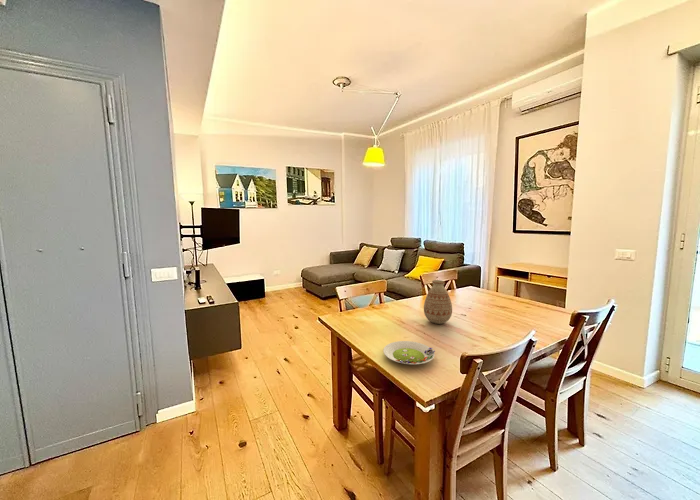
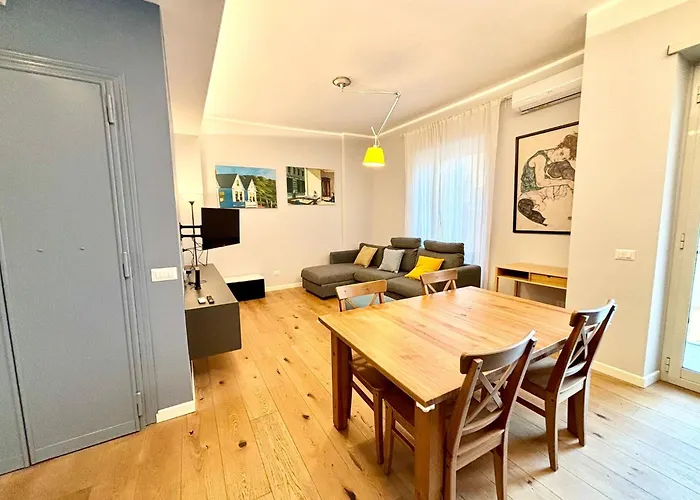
- vase (437, 301)
- salad plate (408, 353)
